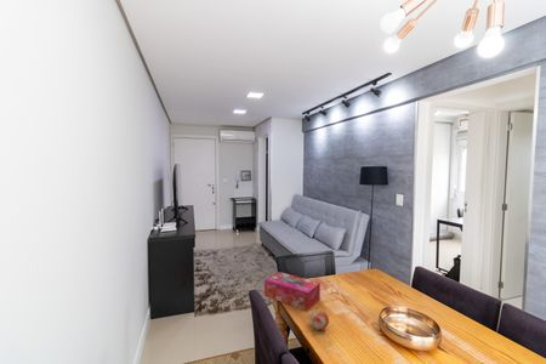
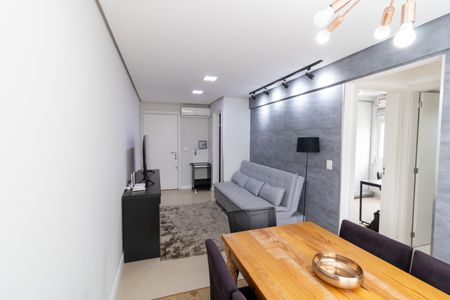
- fruit (318, 319)
- tissue box (291, 289)
